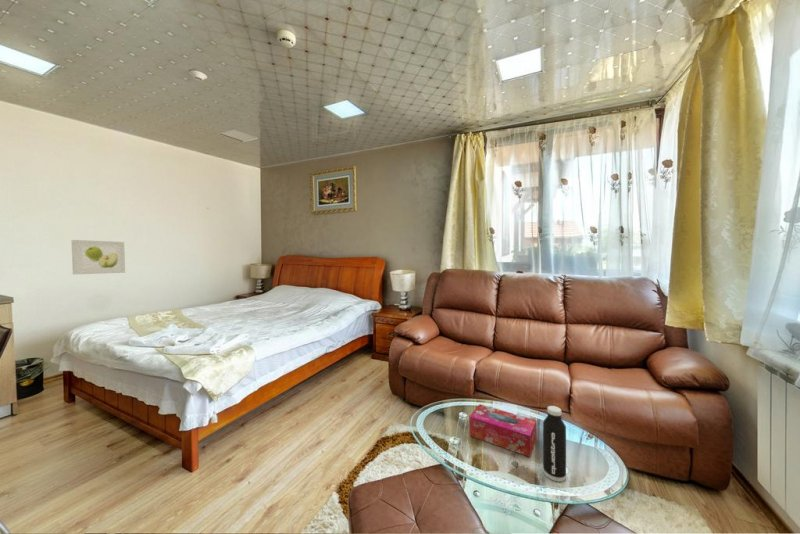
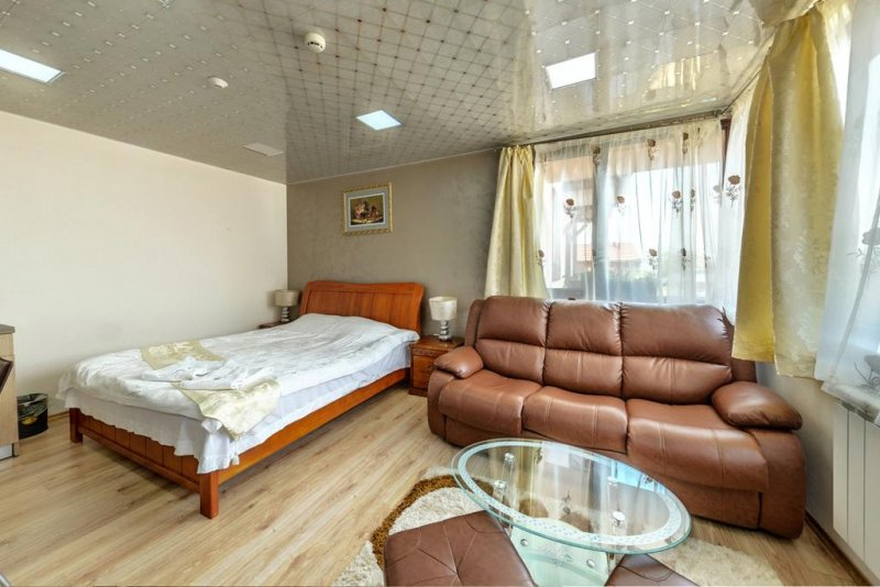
- tissue box (502, 427)
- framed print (99, 257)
- water bottle (554, 441)
